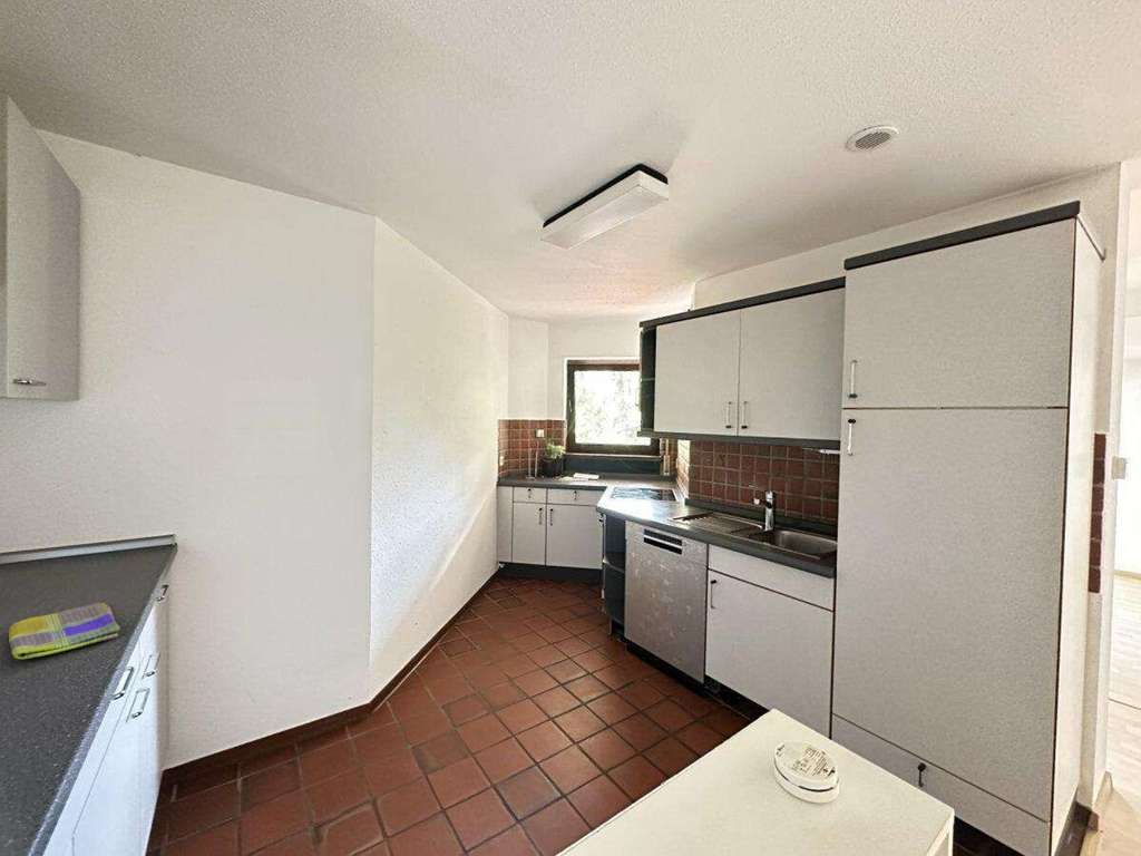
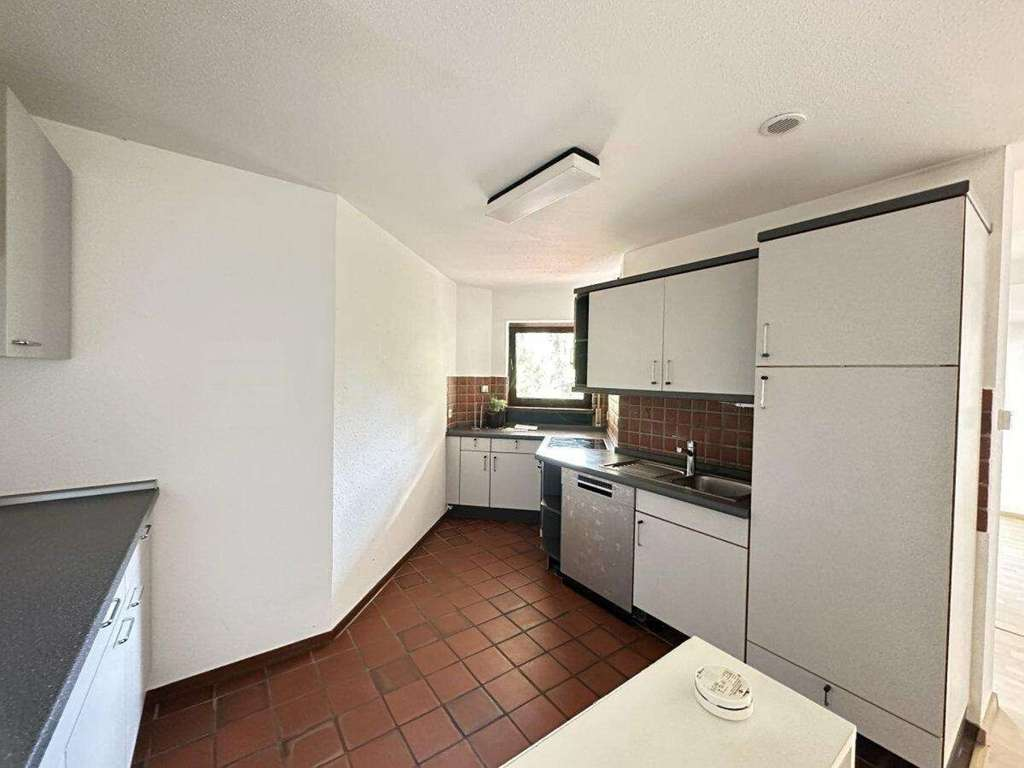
- dish towel (65, 629)
